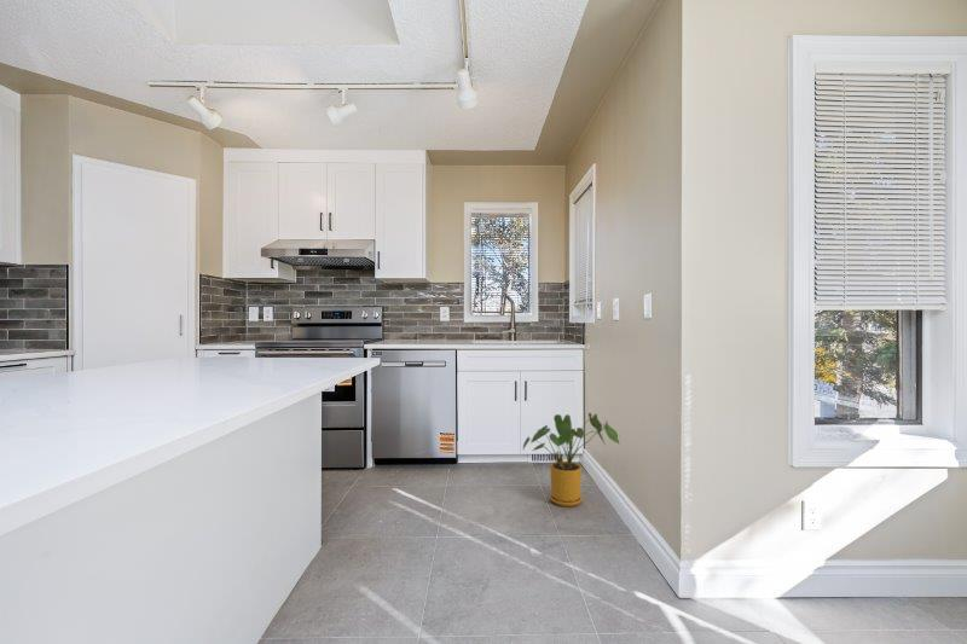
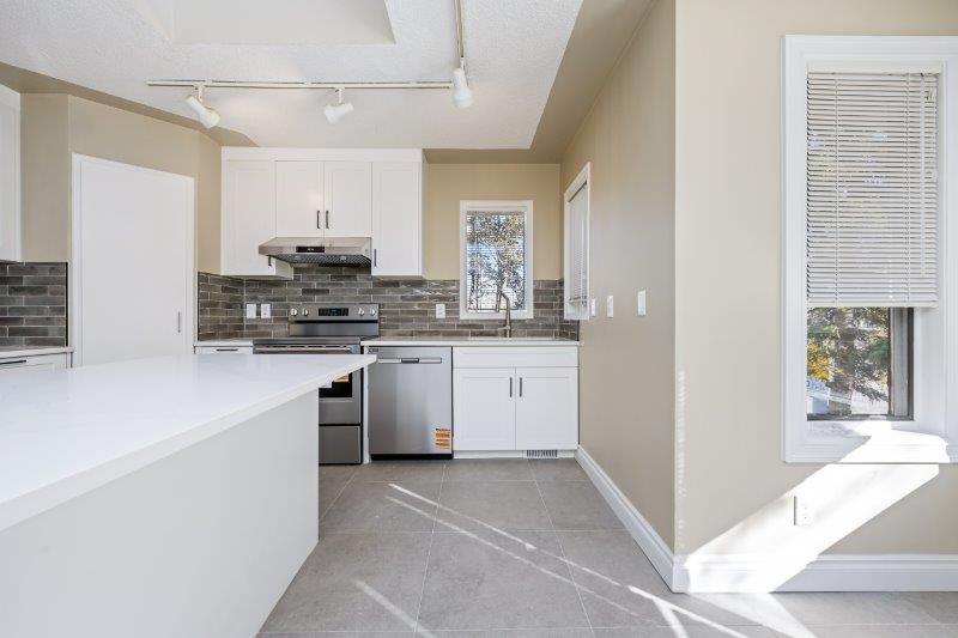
- house plant (567, 456)
